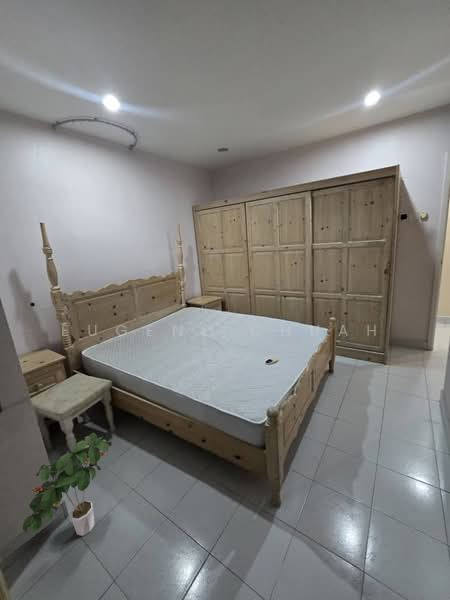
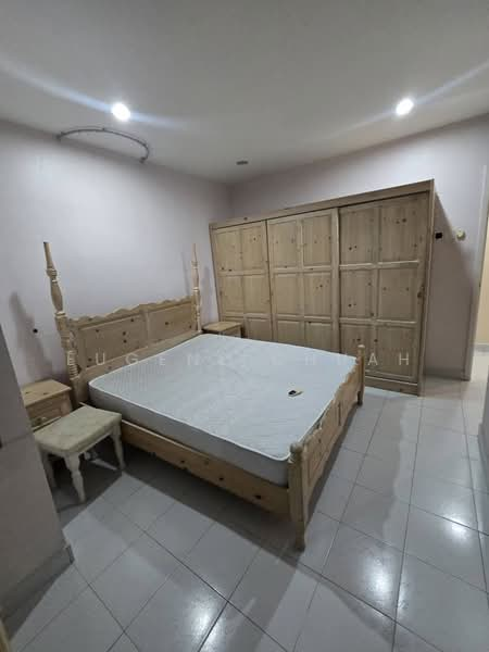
- potted plant (75, 490)
